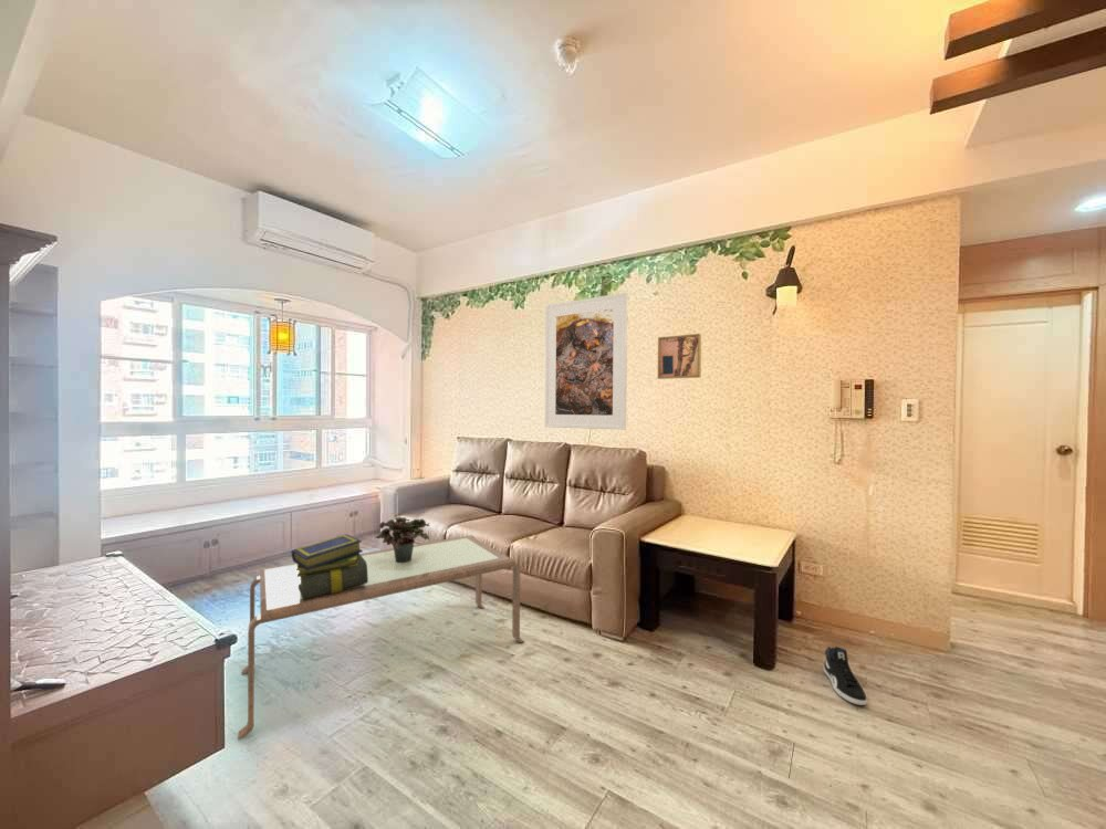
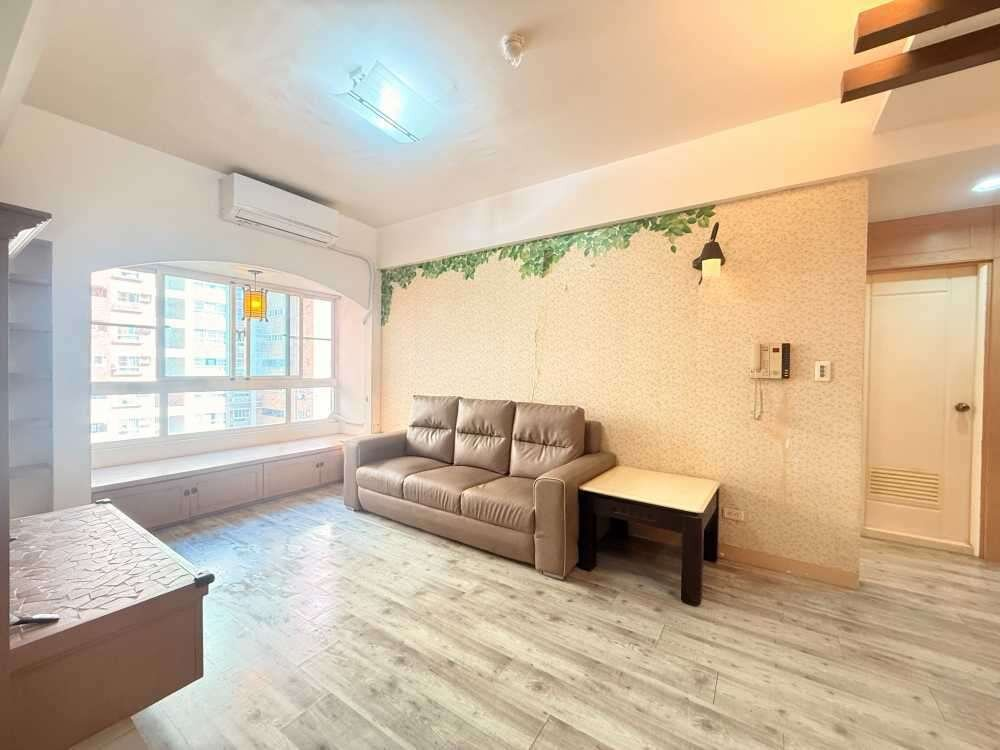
- potted plant (404, 538)
- coffee table (387, 595)
- stack of books (330, 564)
- sneaker (842, 670)
- wall art (678, 357)
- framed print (583, 364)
